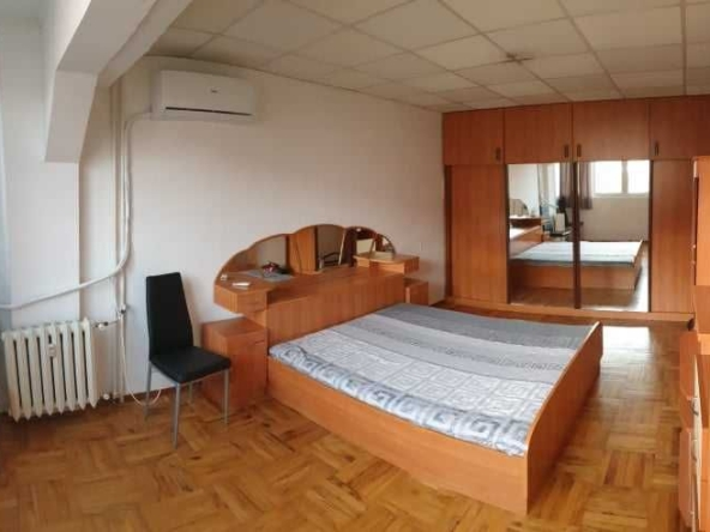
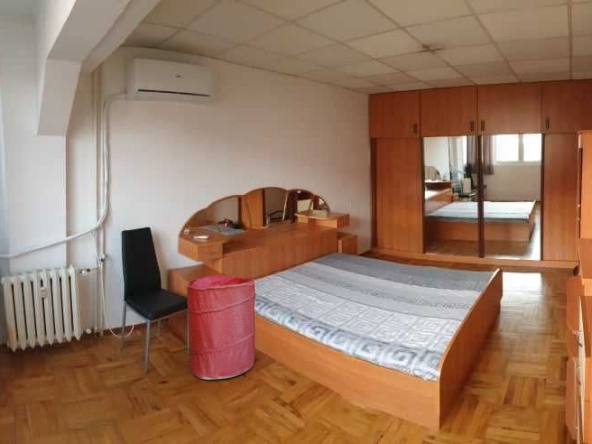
+ laundry hamper (222, 321)
